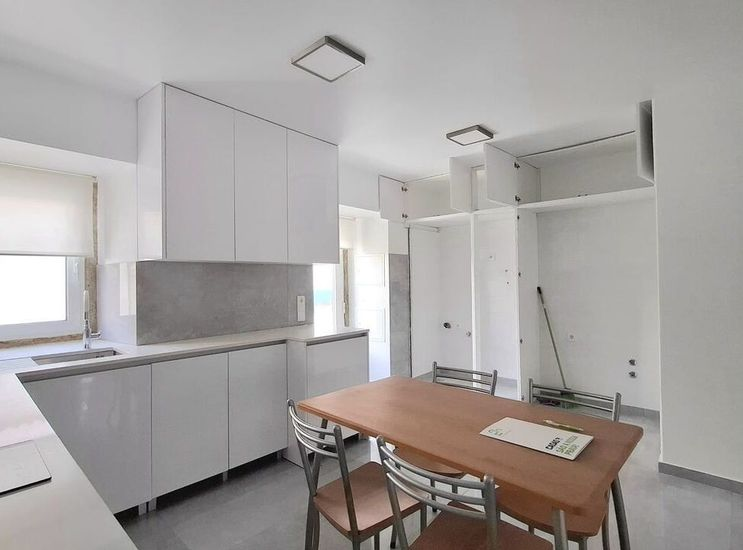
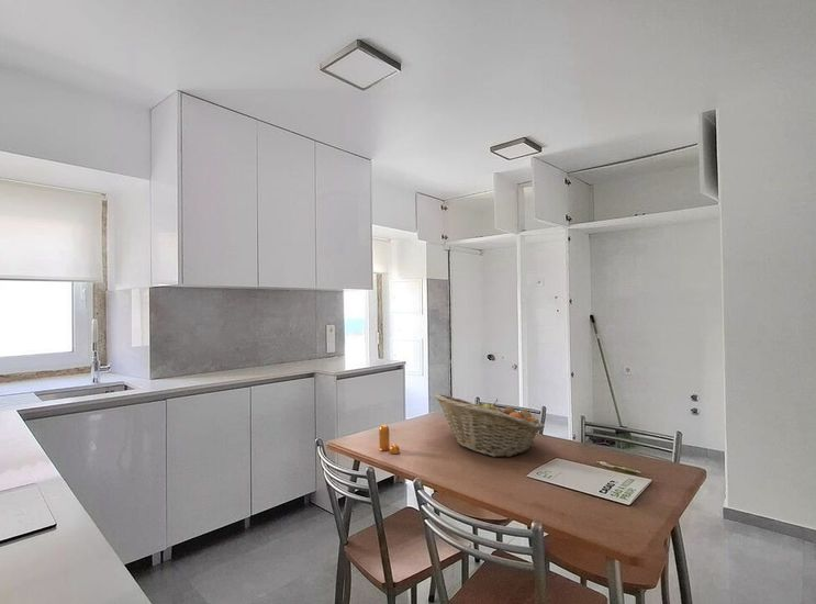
+ fruit basket (487, 418)
+ pepper shaker (389, 438)
